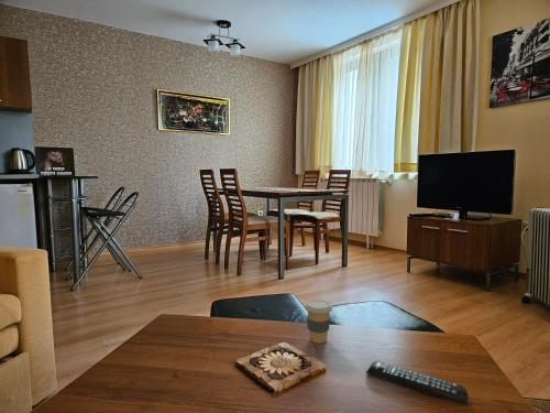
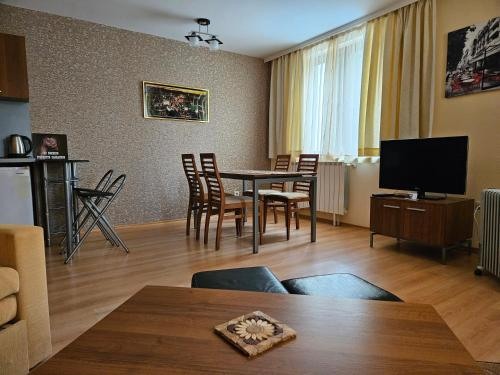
- coffee cup (318, 322)
- remote control (414, 380)
